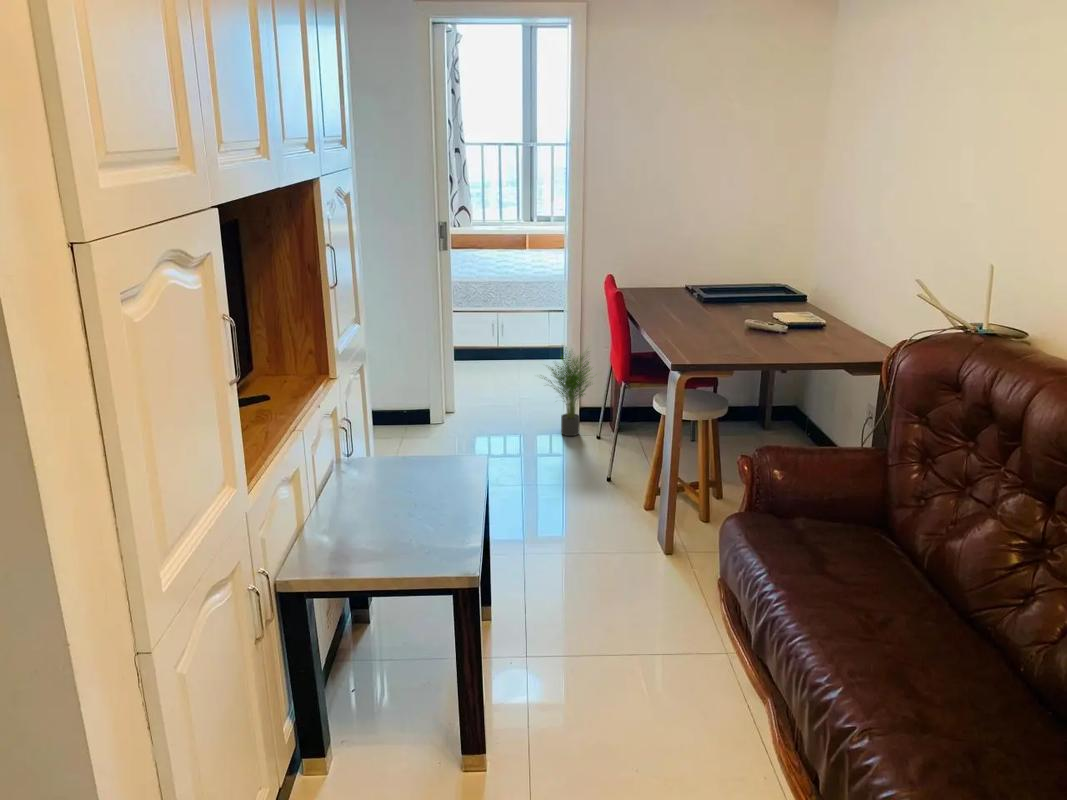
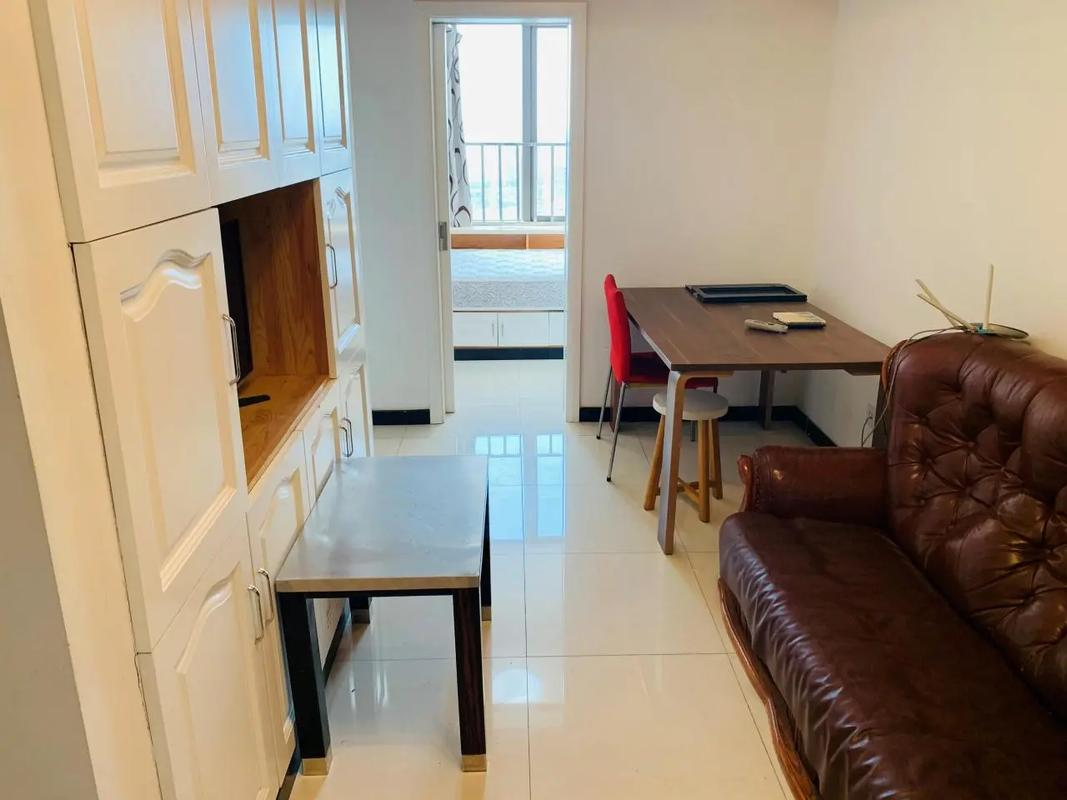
- potted plant (566, 389)
